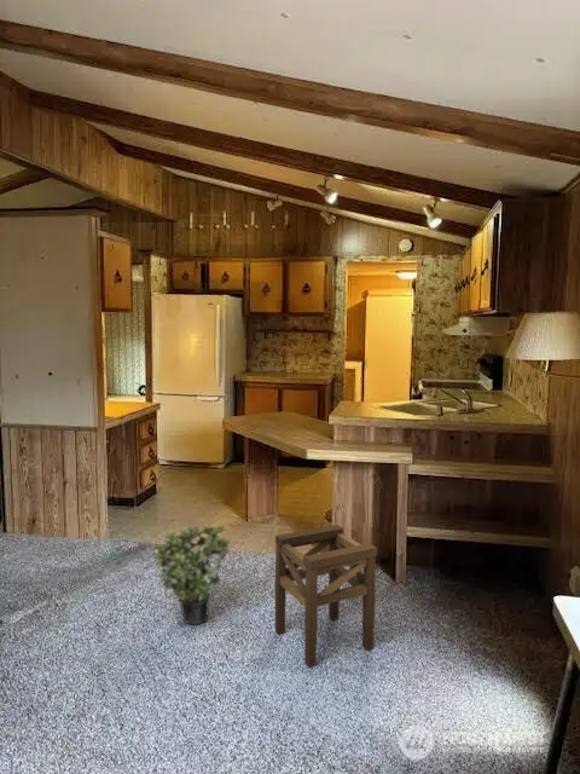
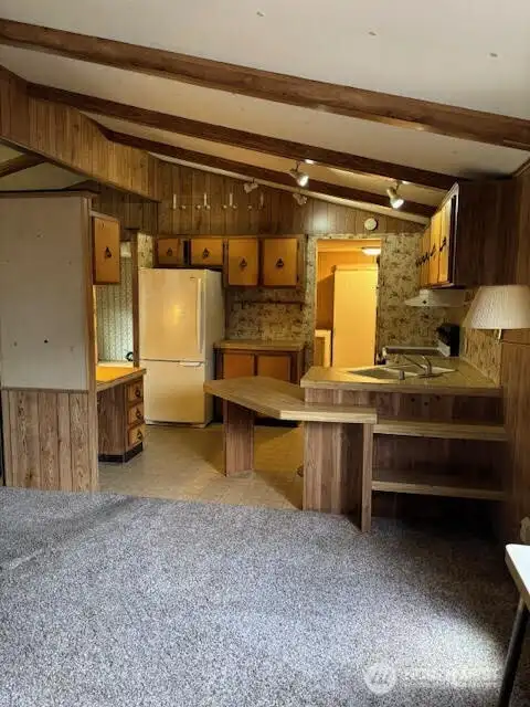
- stool (324, 590)
- potted plant (190, 572)
